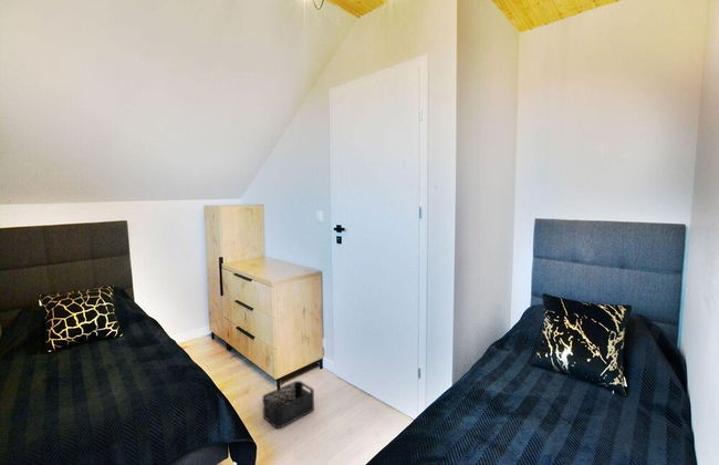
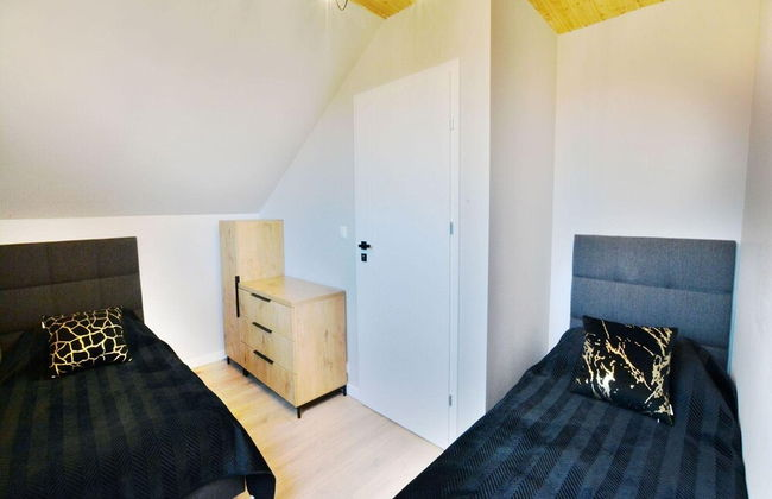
- storage bin (289, 403)
